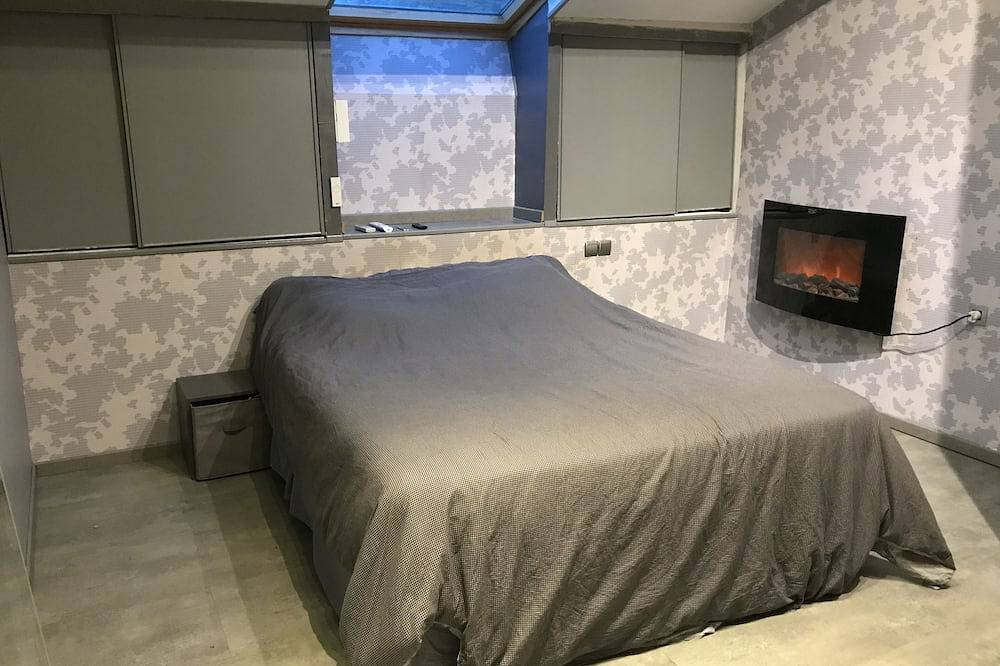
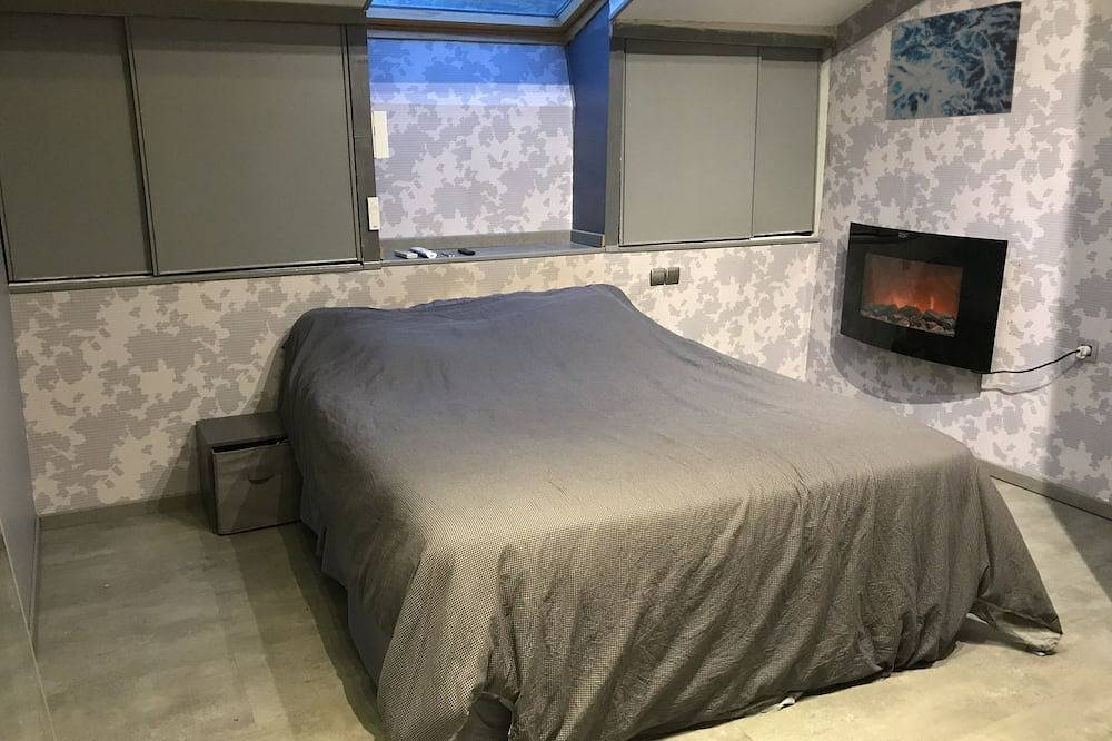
+ wall art (947, 66)
